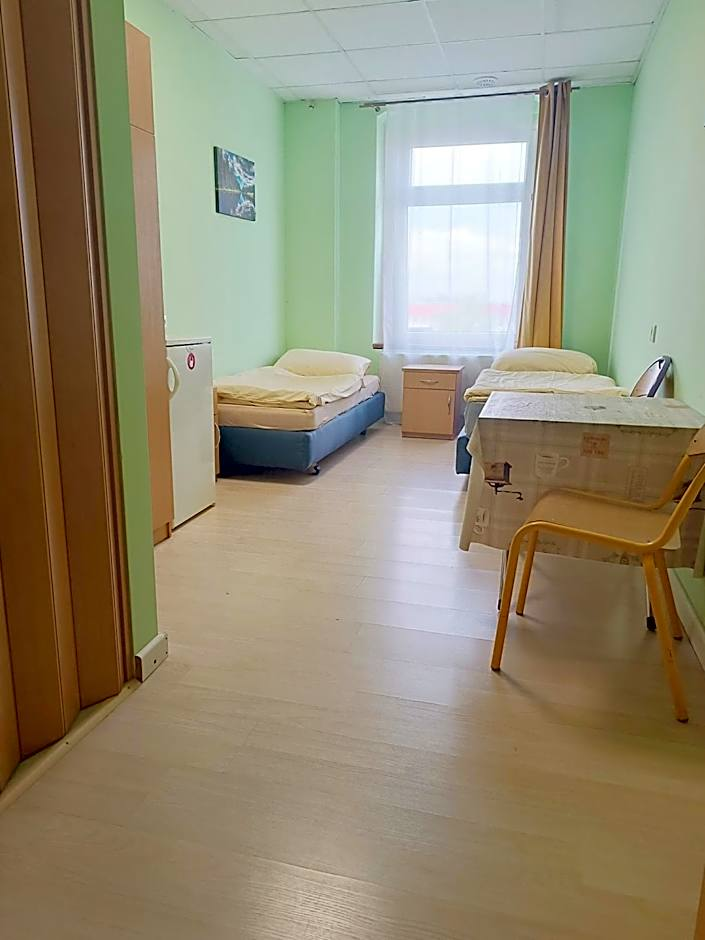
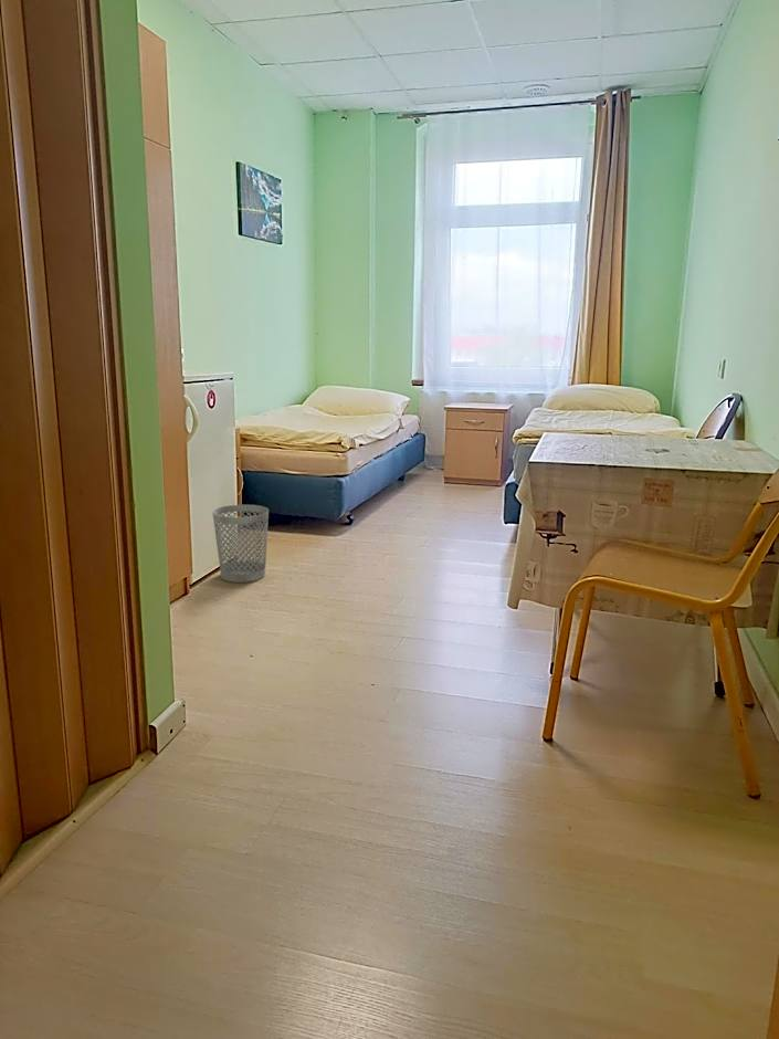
+ wastebasket (241, 543)
